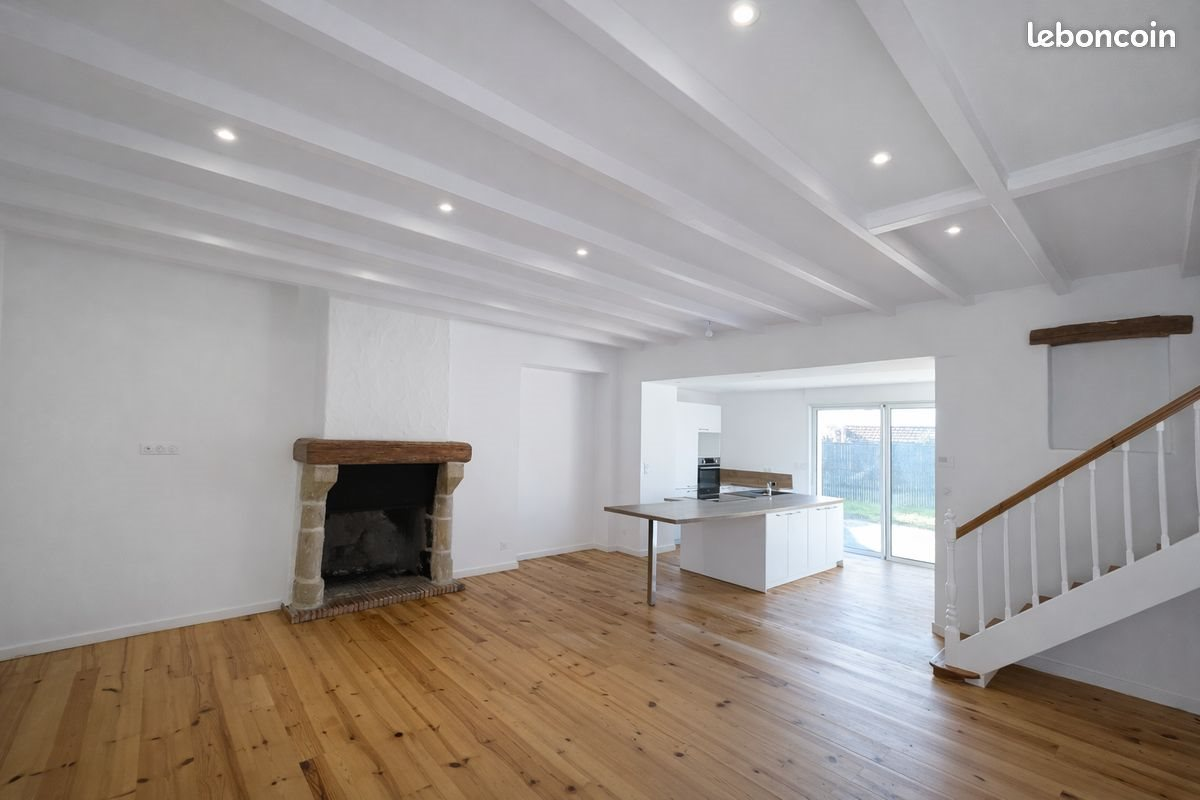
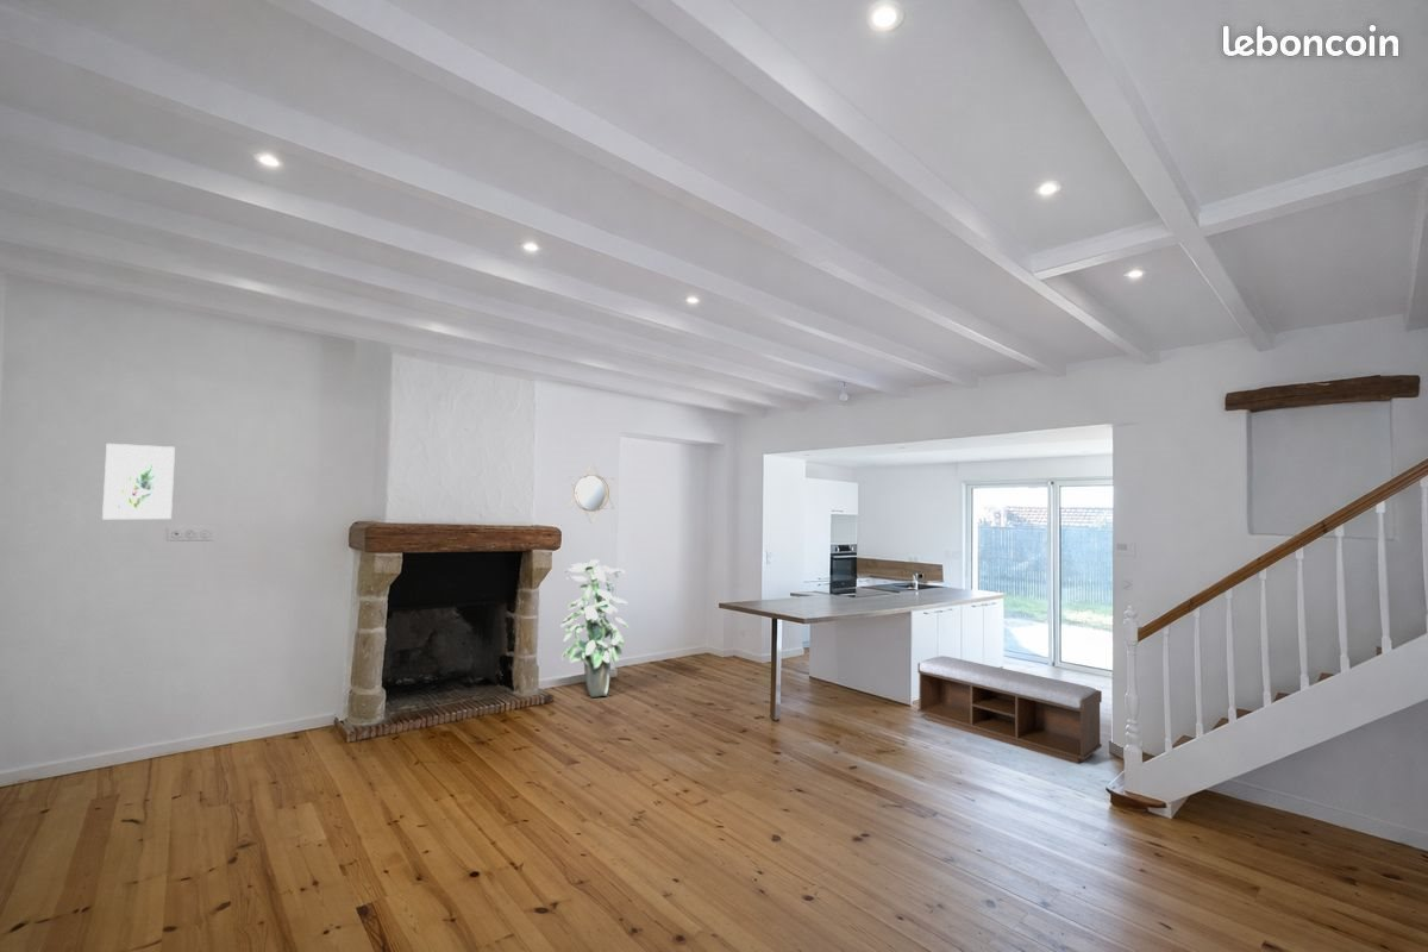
+ bench (1002, 703)
+ indoor plant (594, 626)
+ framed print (139, 482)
+ home mirror (591, 493)
